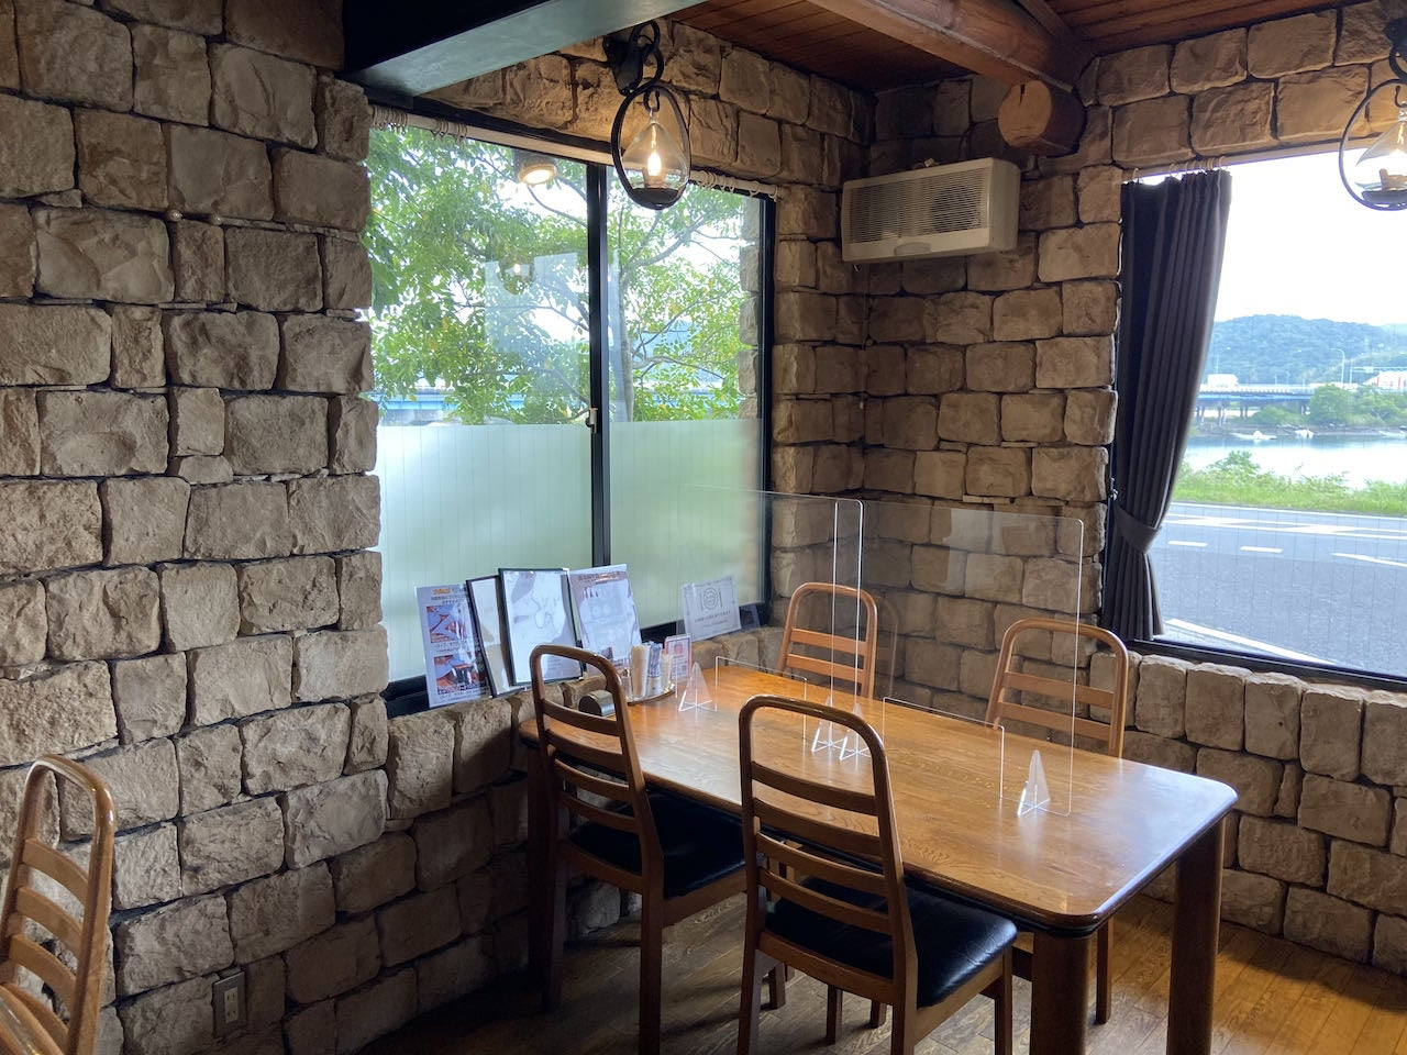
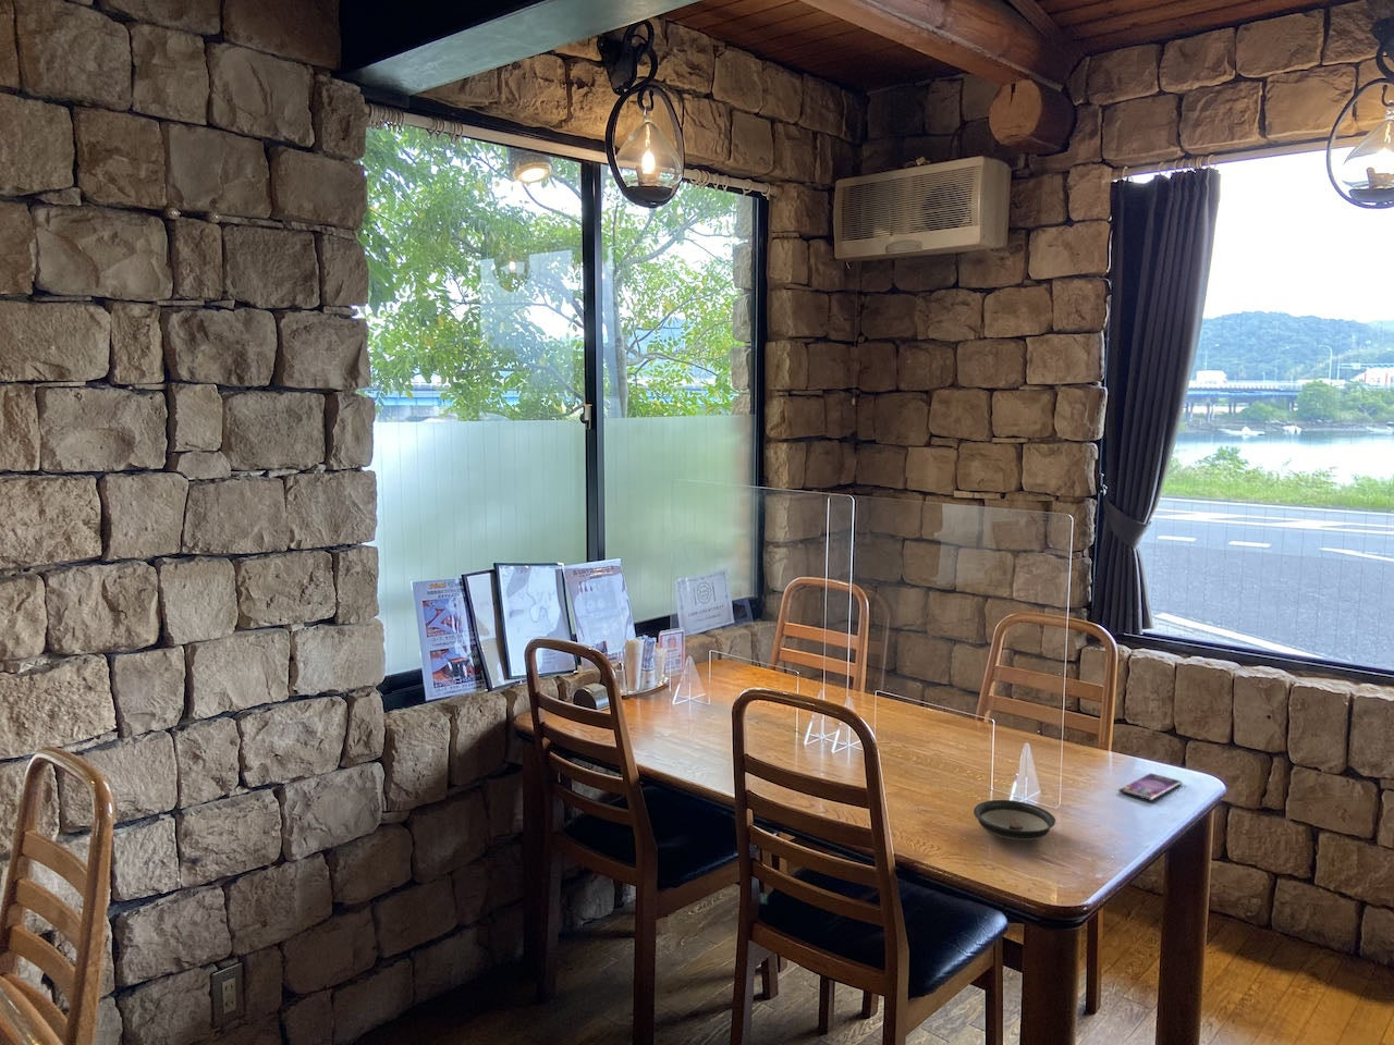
+ saucer (1013, 823)
+ smartphone (1150, 786)
